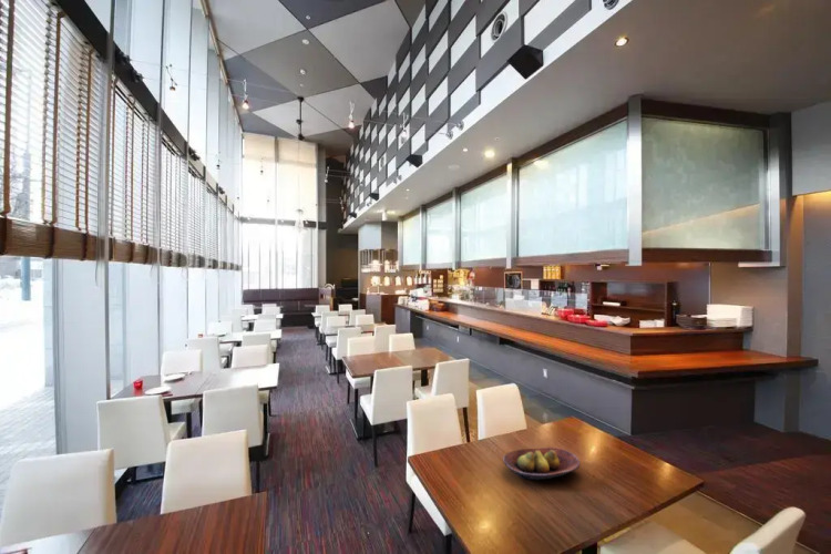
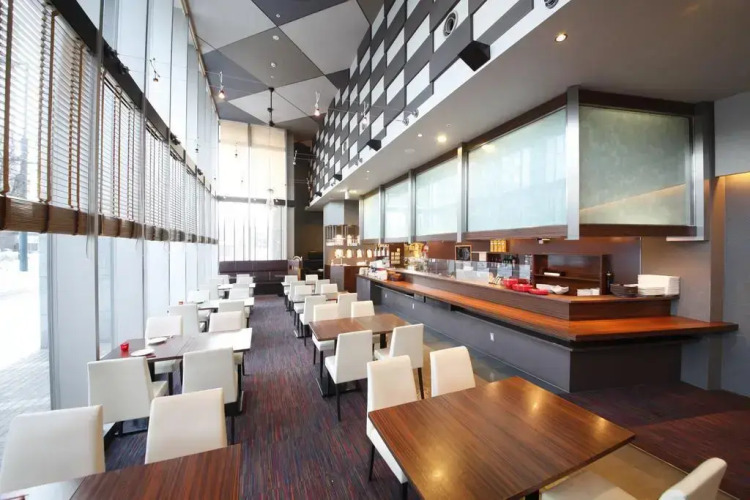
- fruit bowl (541, 461)
